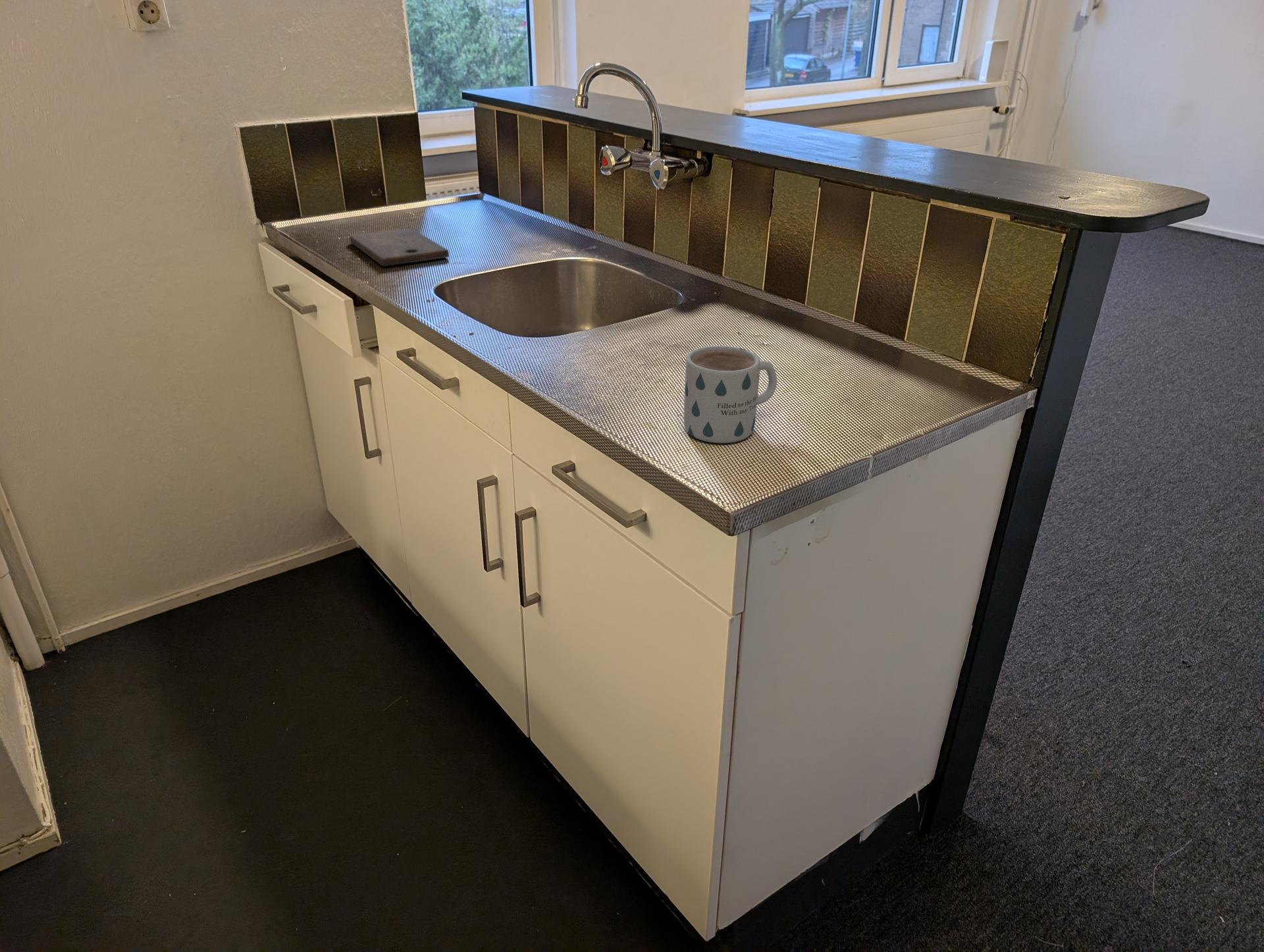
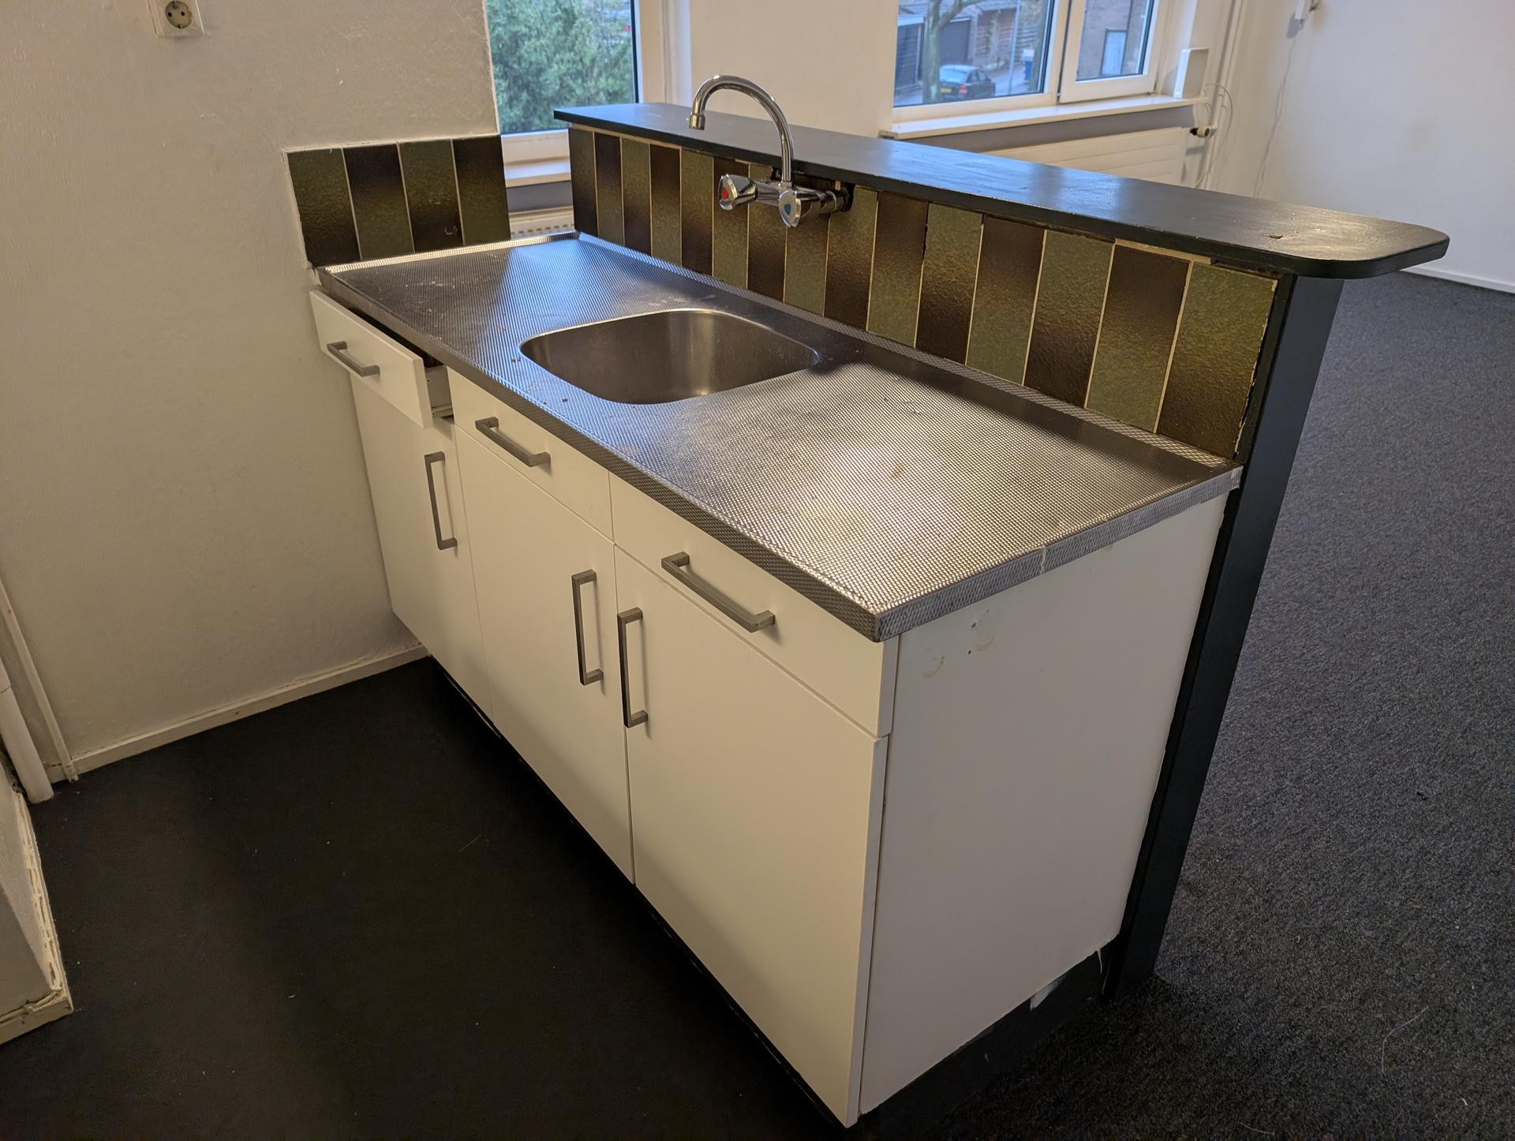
- cutting board (398, 246)
- mug (733, 392)
